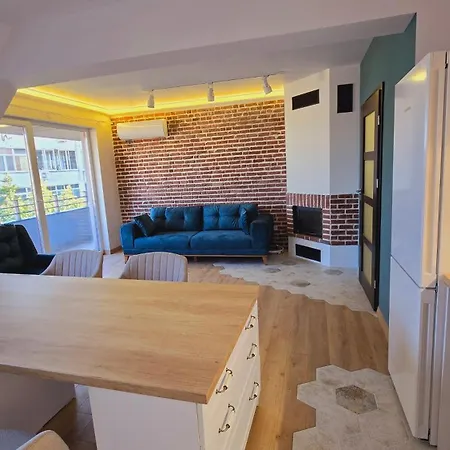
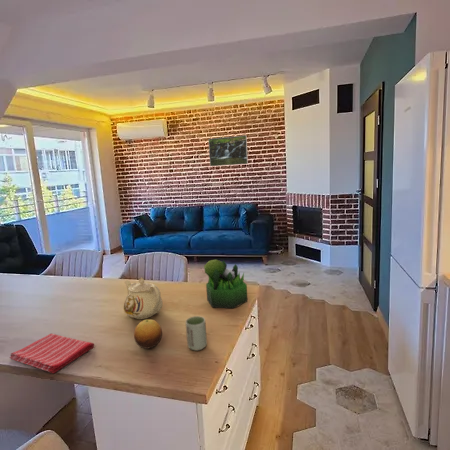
+ teapot (142, 296)
+ fruit (148, 333)
+ cup (196, 333)
+ plant (225, 280)
+ dish towel (53, 350)
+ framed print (227, 151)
